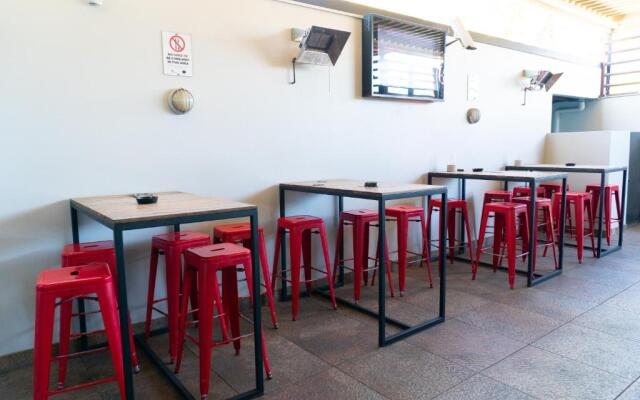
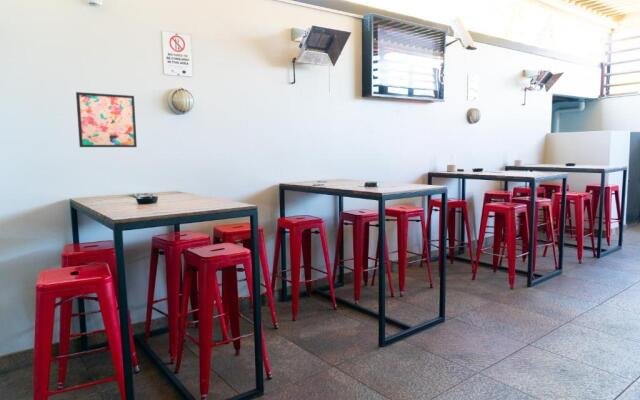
+ wall art (107, 120)
